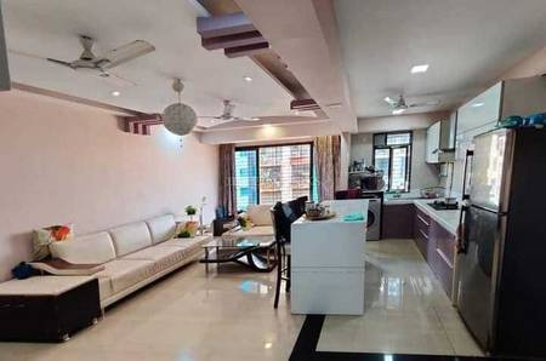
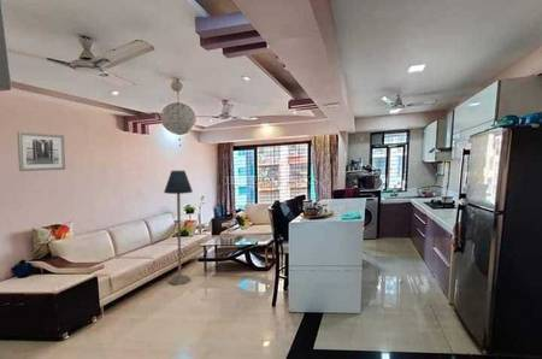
+ floor lamp (178, 226)
+ wall art (42, 152)
